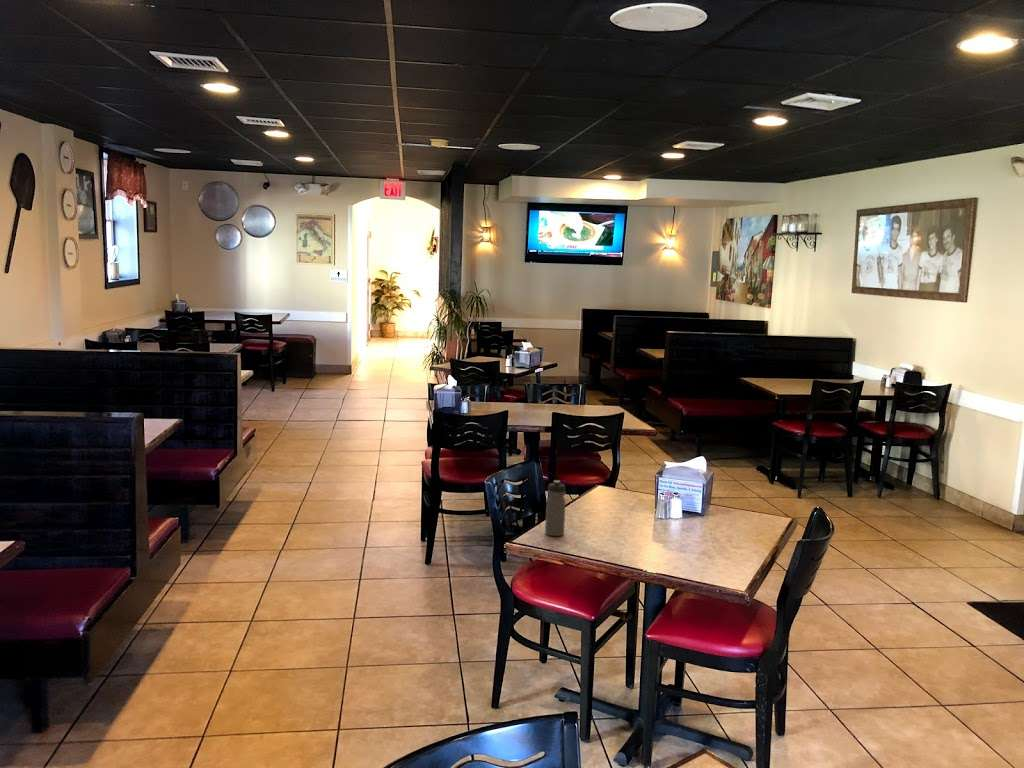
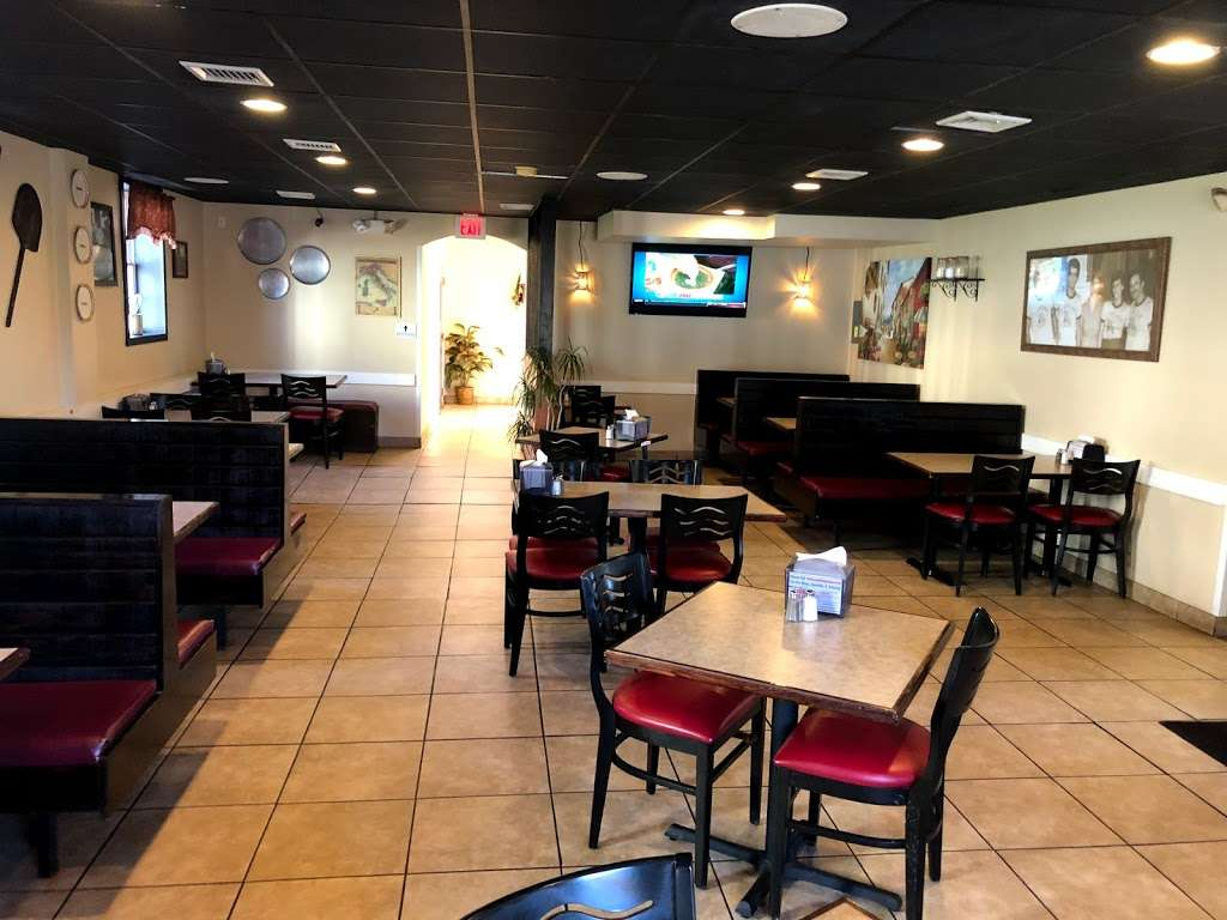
- water bottle (555, 507)
